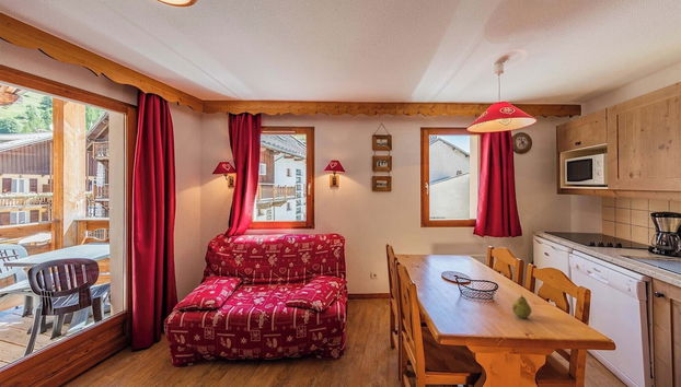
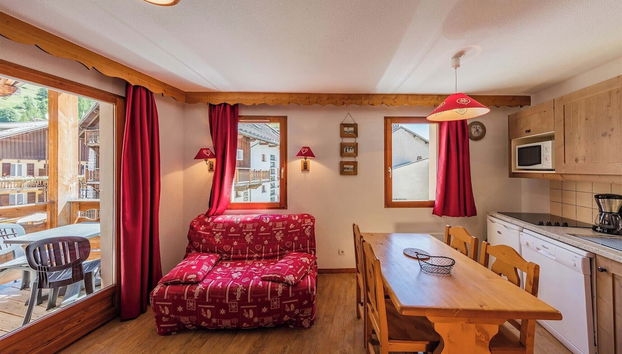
- fruit (521, 305)
